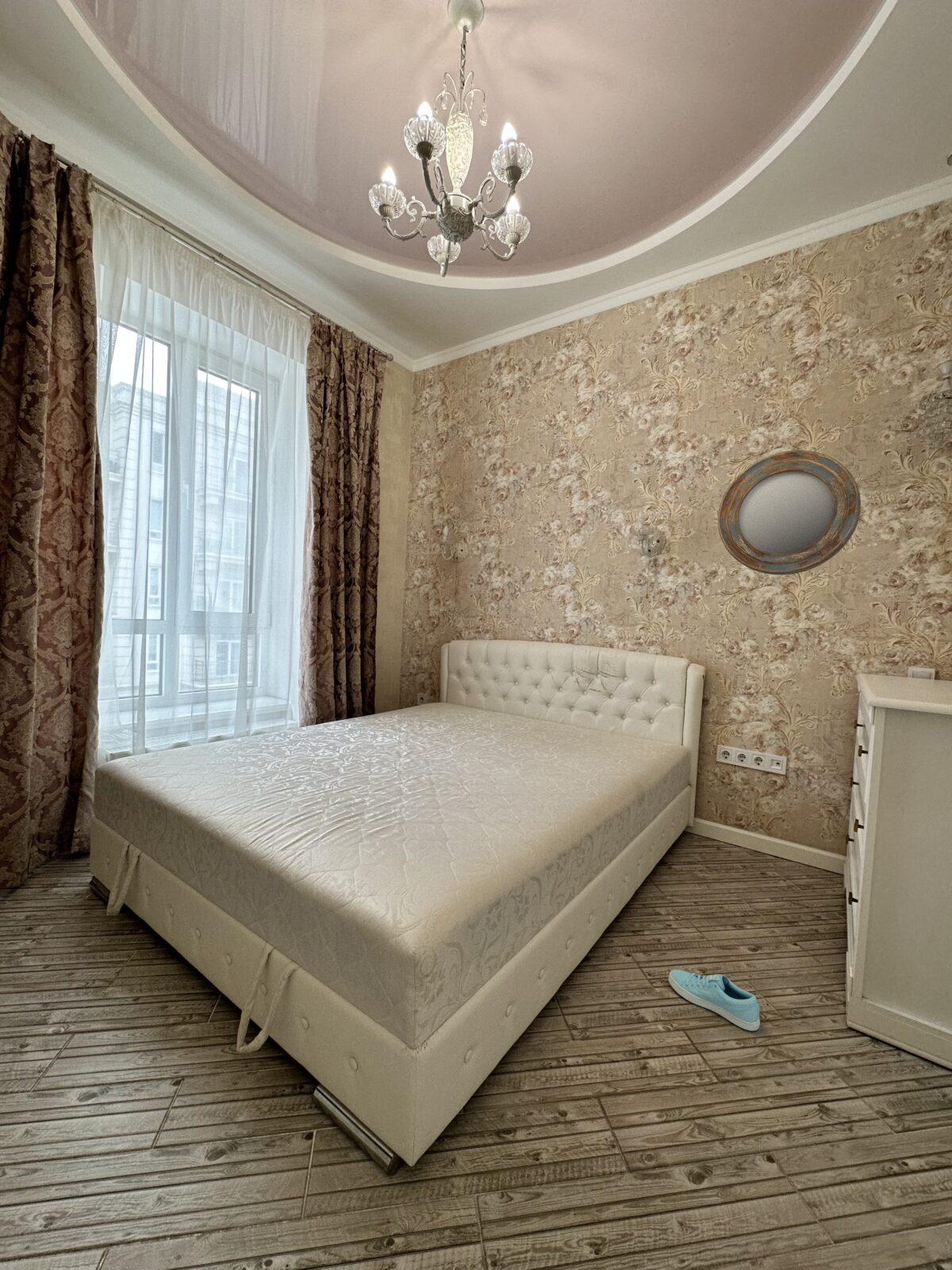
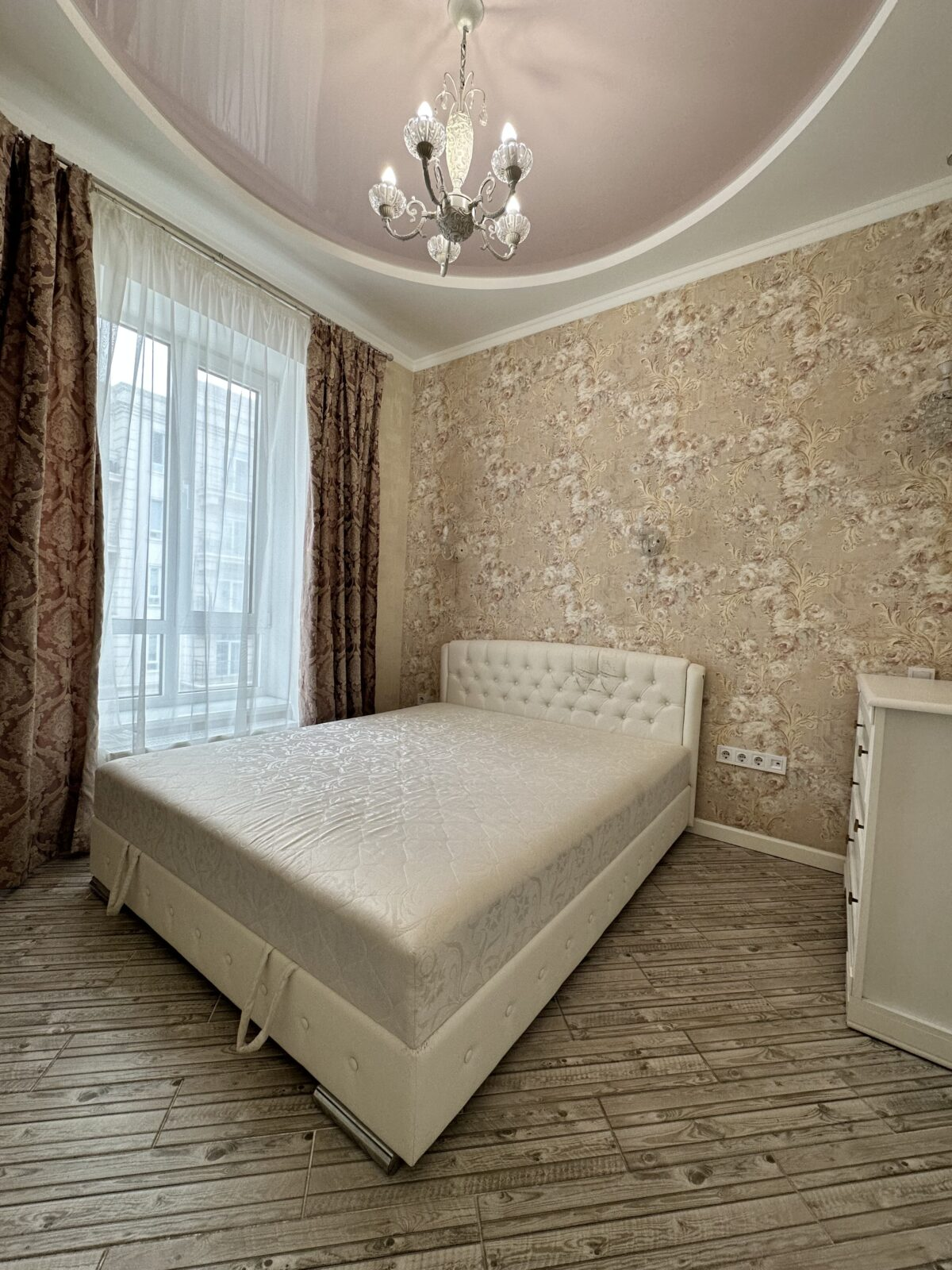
- home mirror (784, 513)
- sneaker (712, 986)
